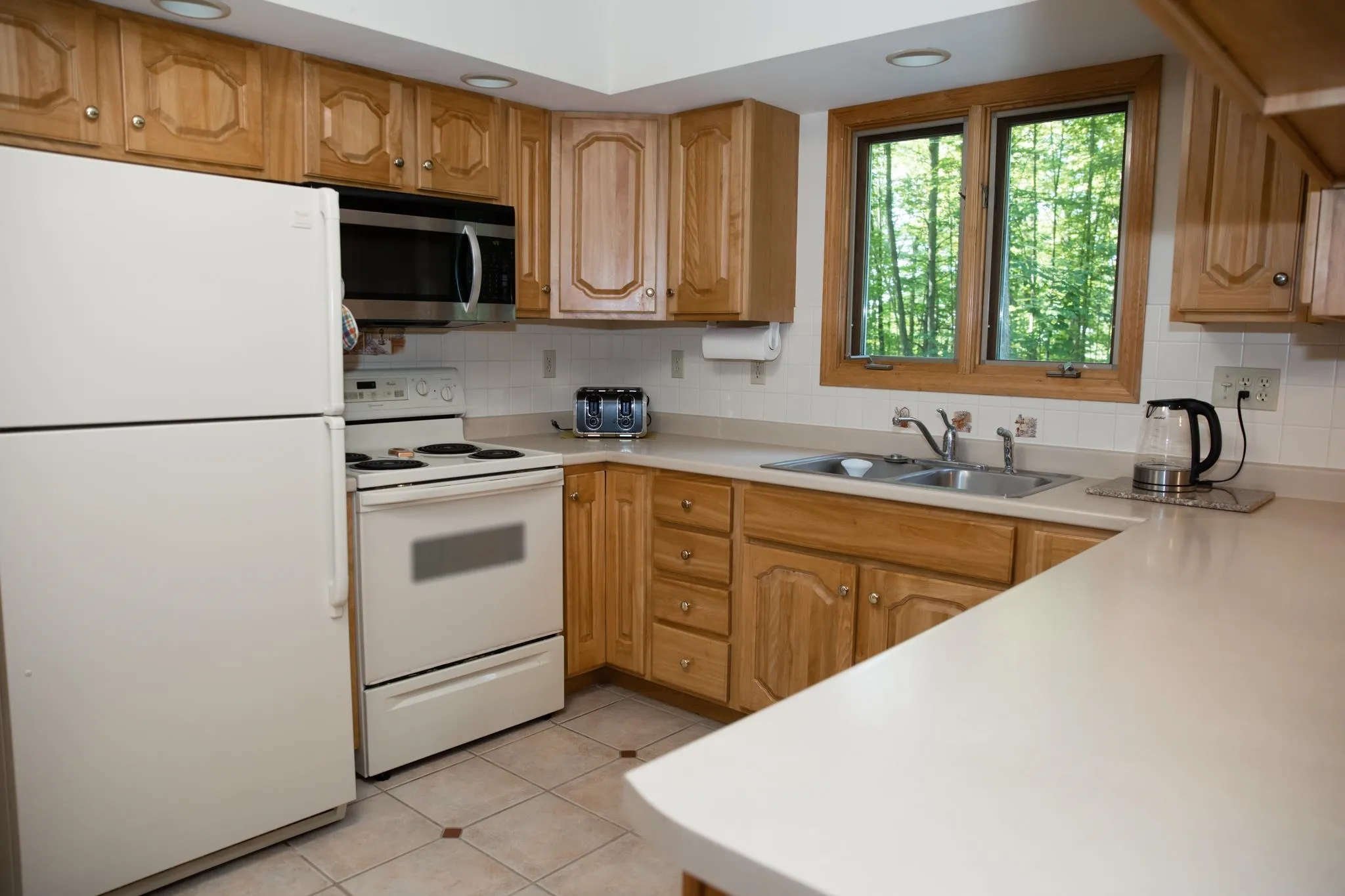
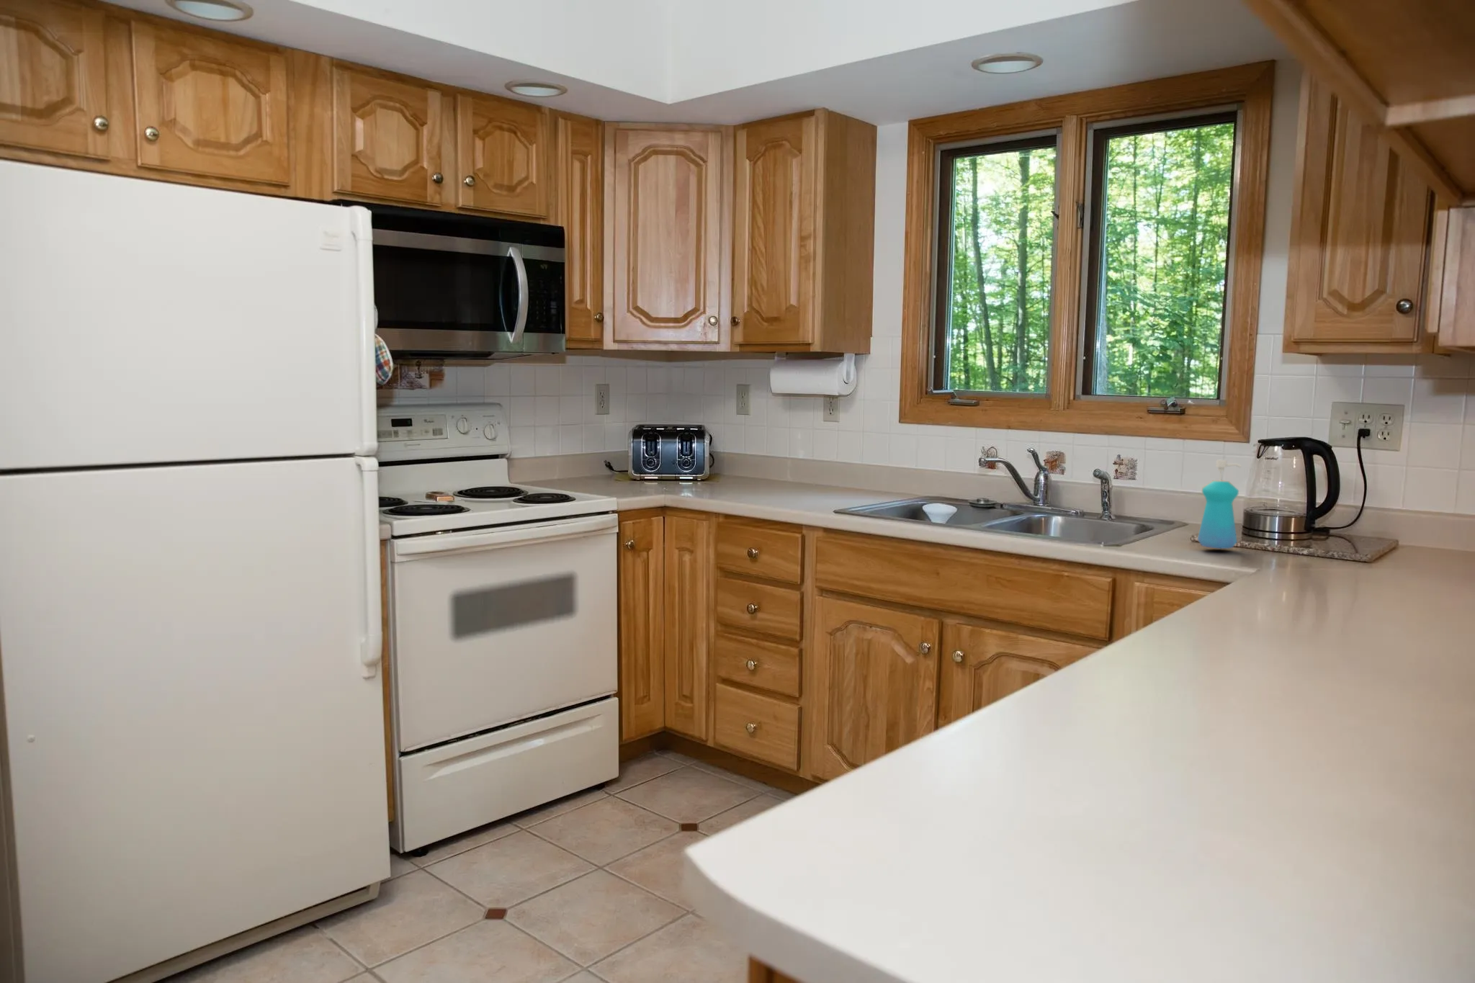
+ soap dispenser (1218, 505)
